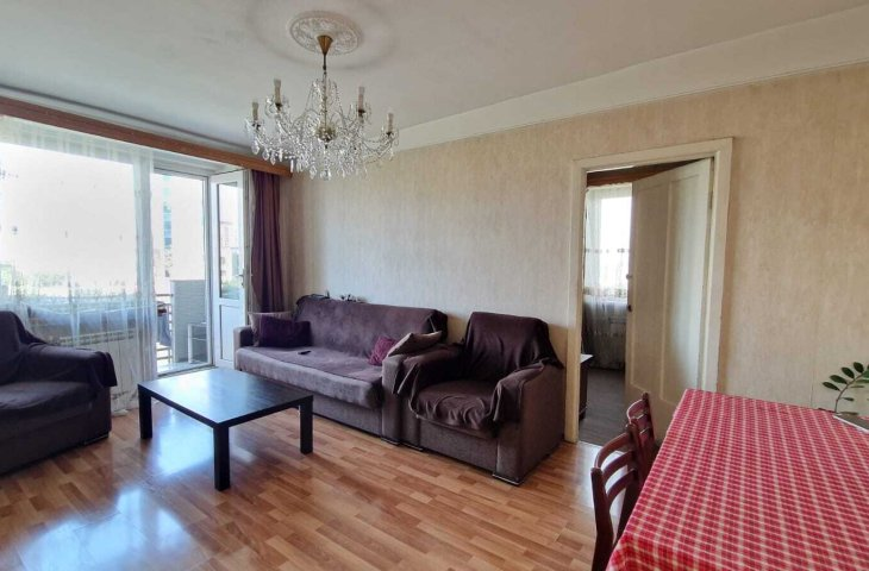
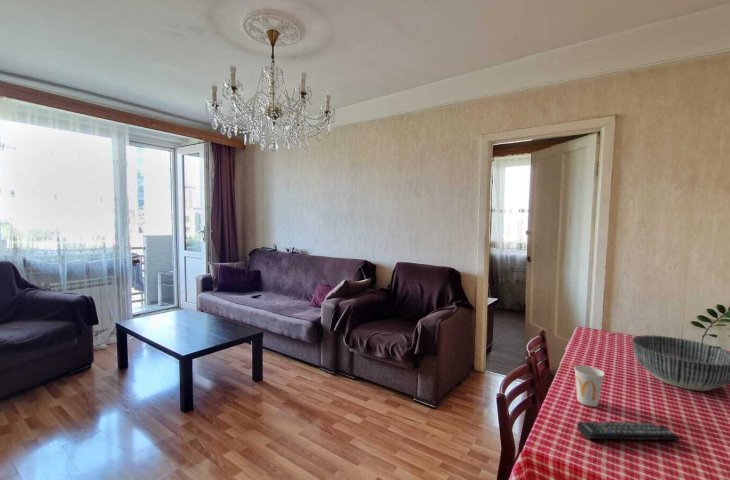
+ remote control (626, 431)
+ cup (588, 386)
+ bowl (681, 364)
